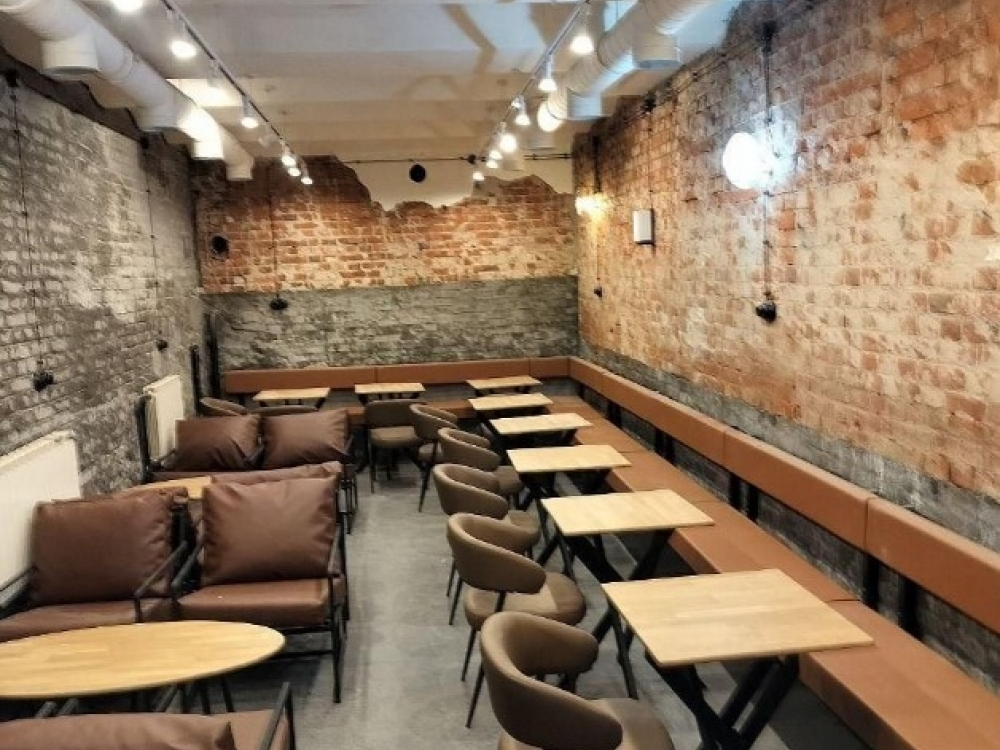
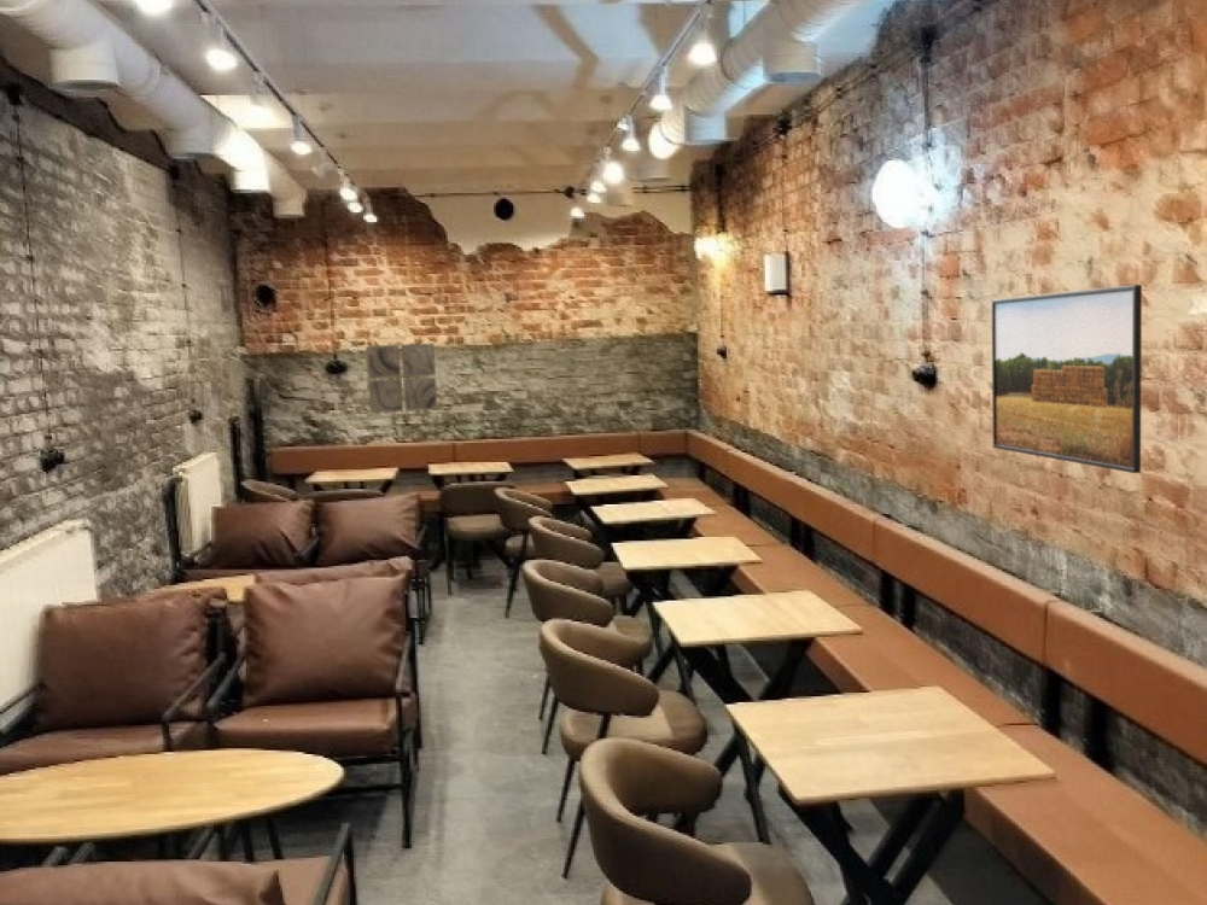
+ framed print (1057, 376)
+ wall art (401, 379)
